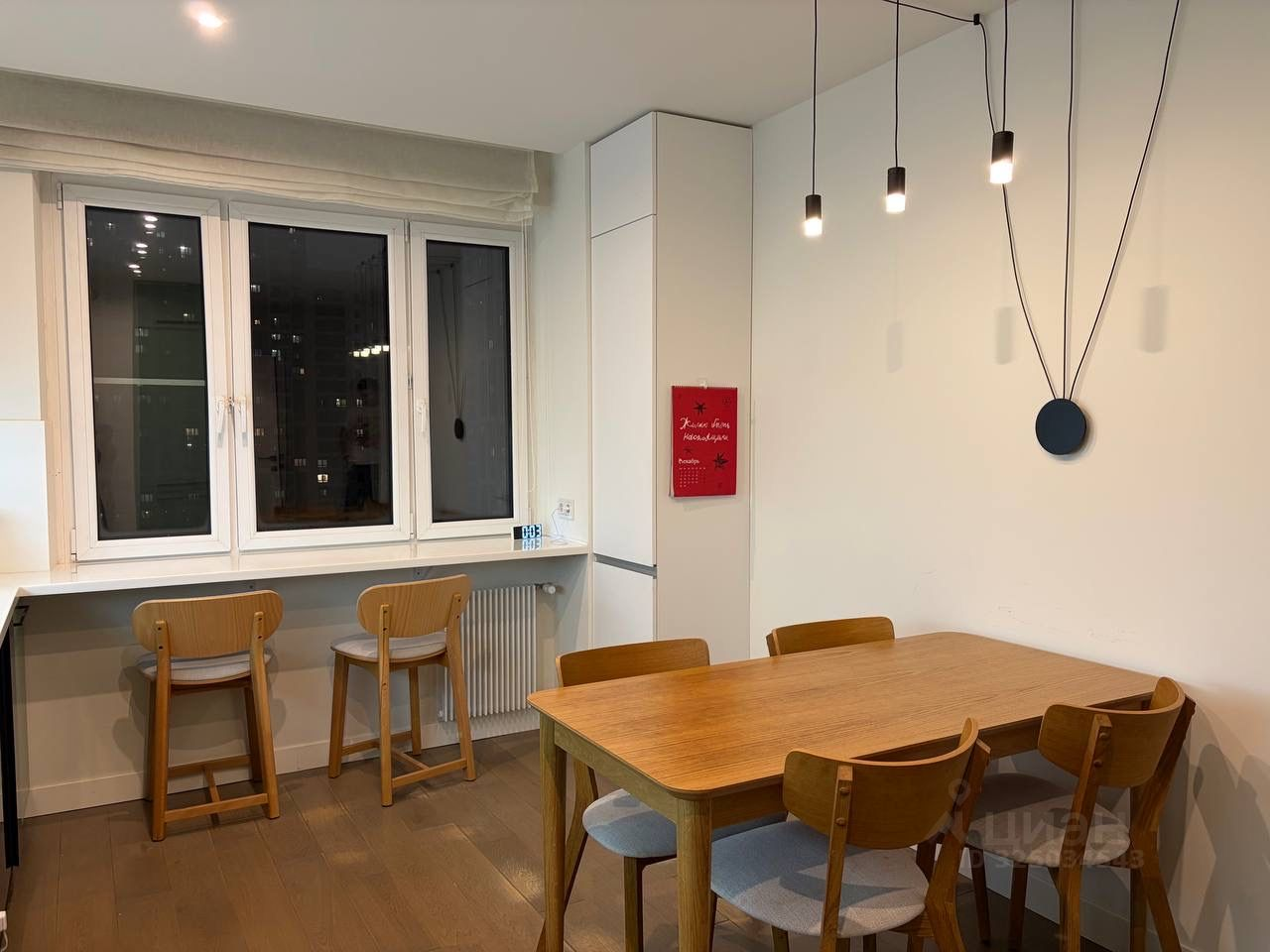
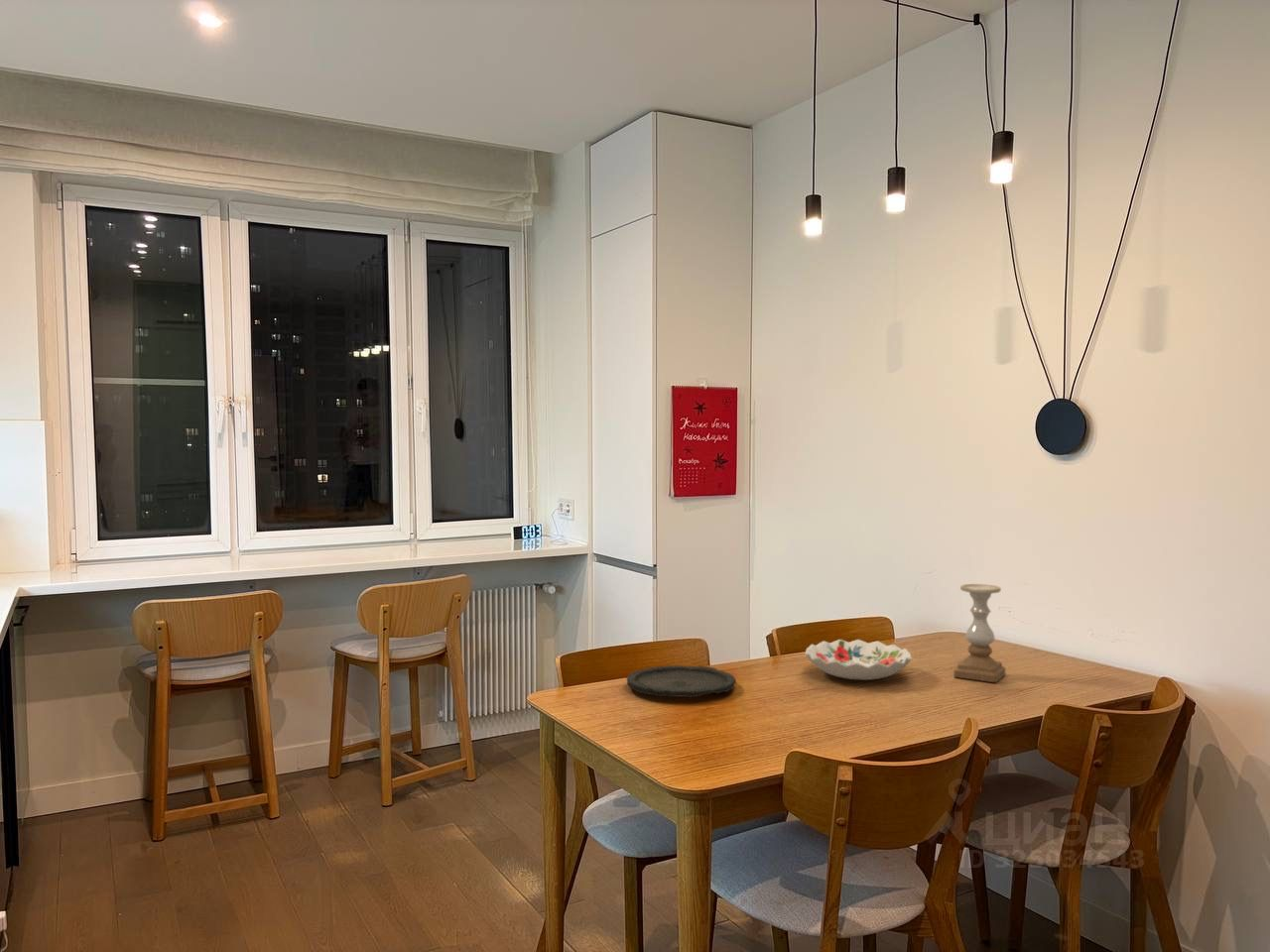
+ decorative bowl (857, 662)
+ plate (681, 681)
+ candle holder (979, 631)
